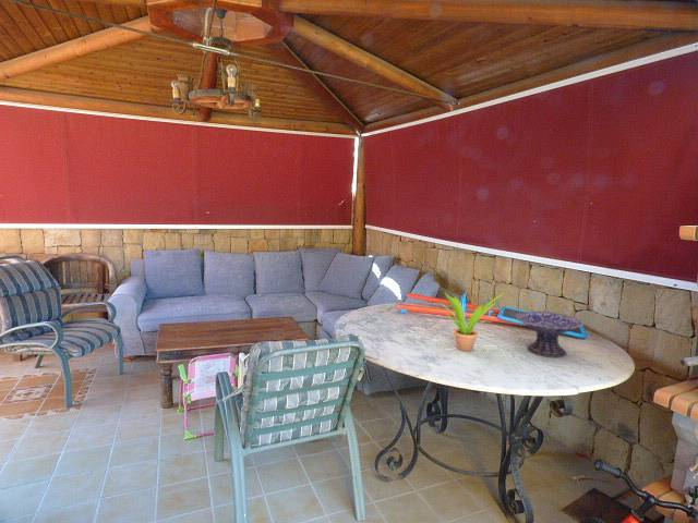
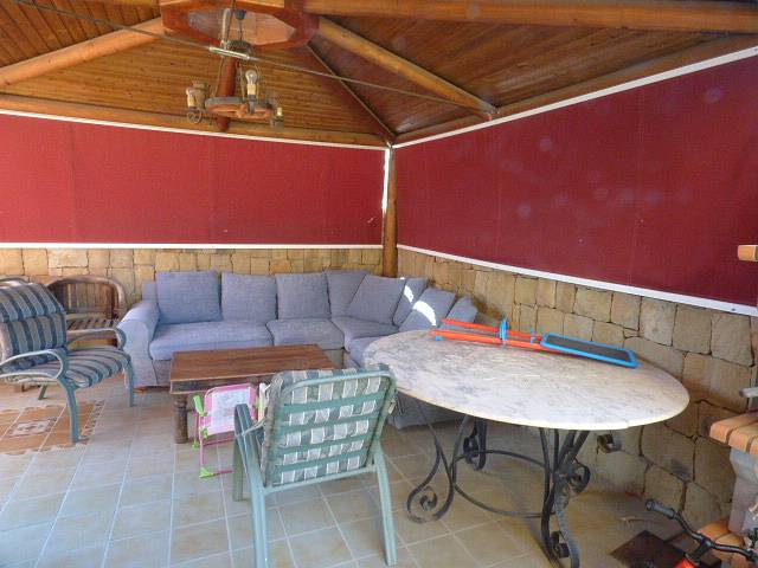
- decorative bowl (546, 335)
- potted plant (464, 318)
